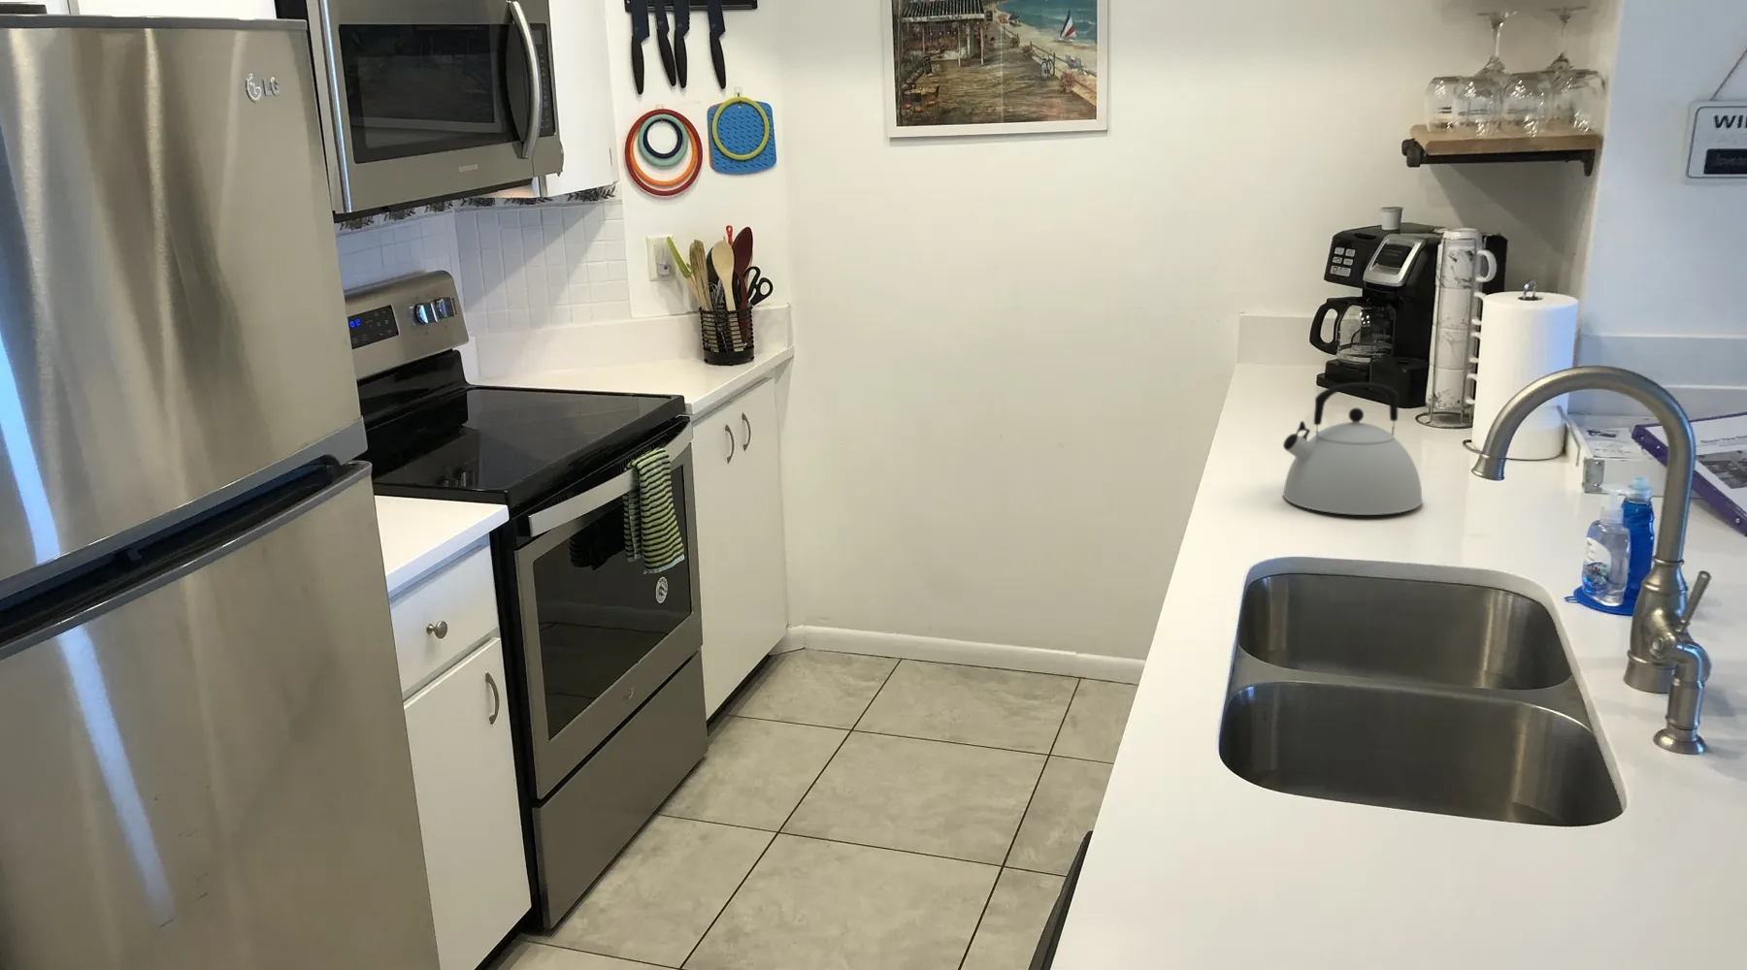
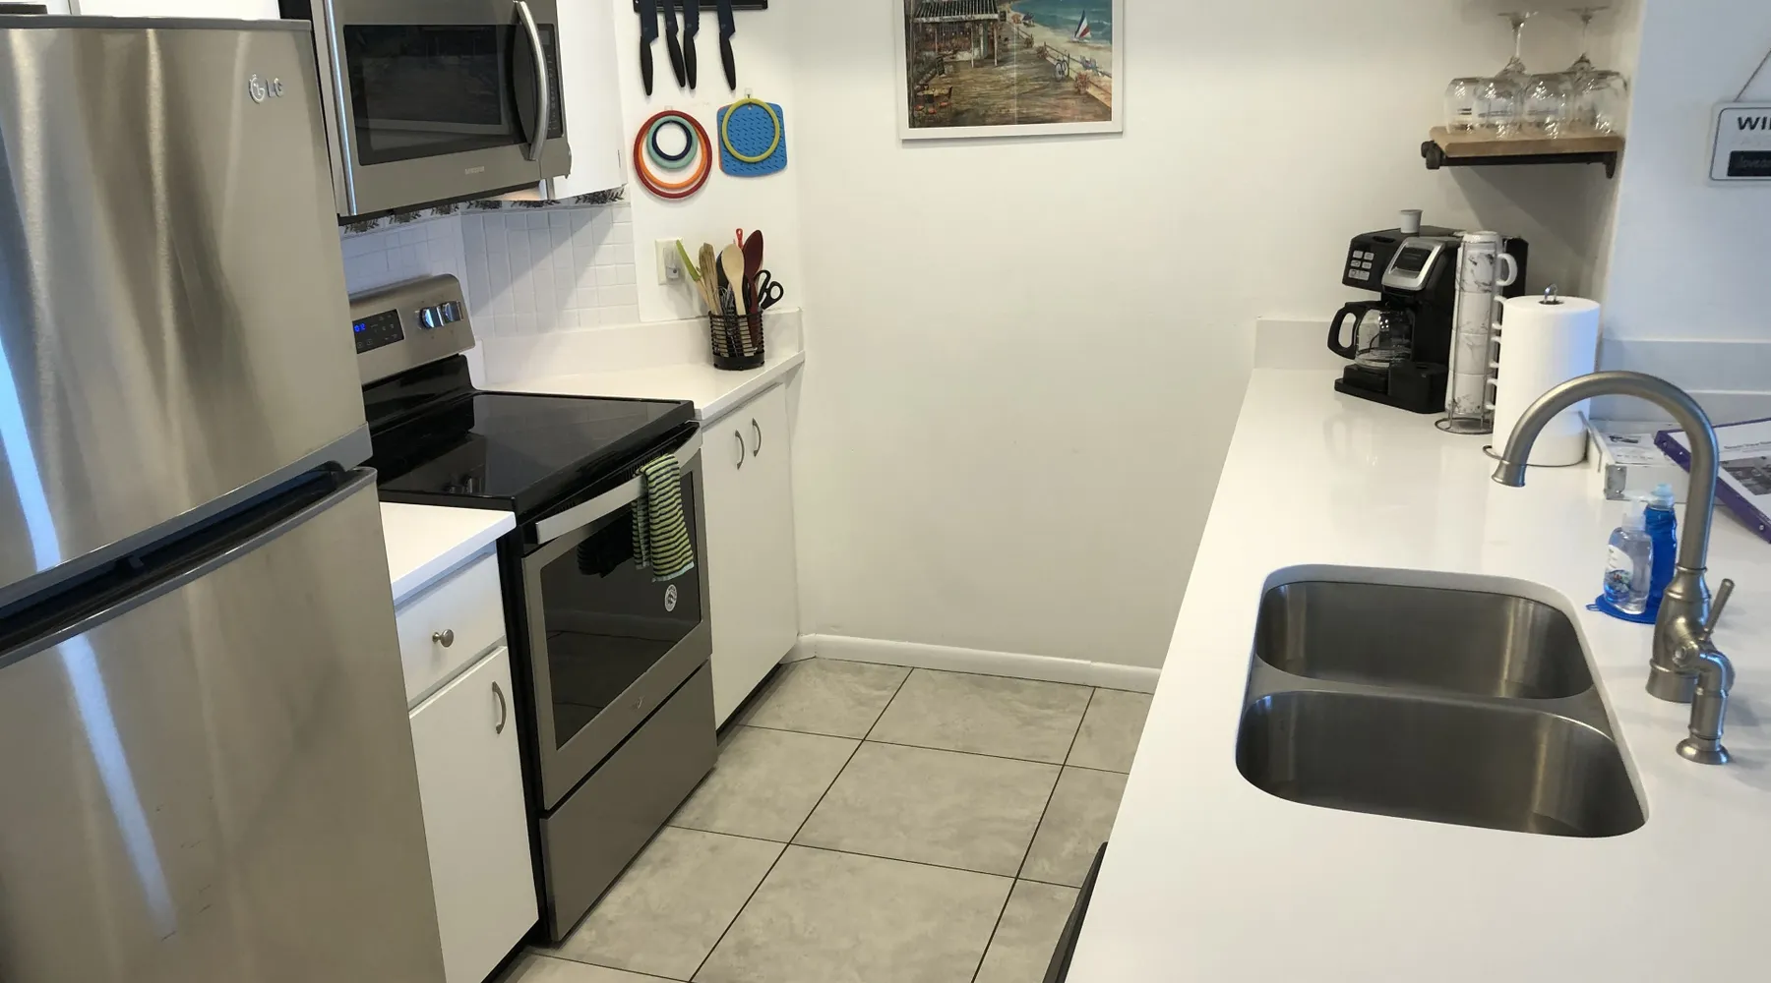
- kettle (1351, 441)
